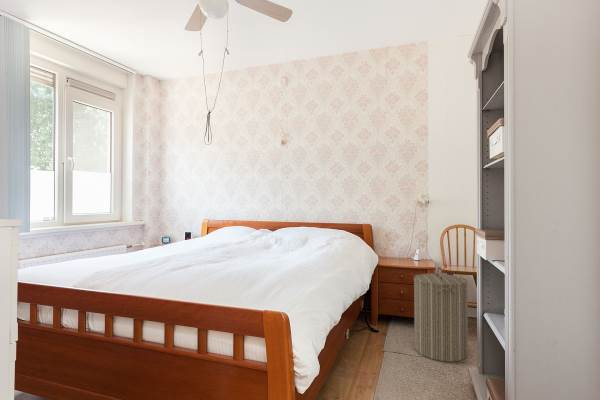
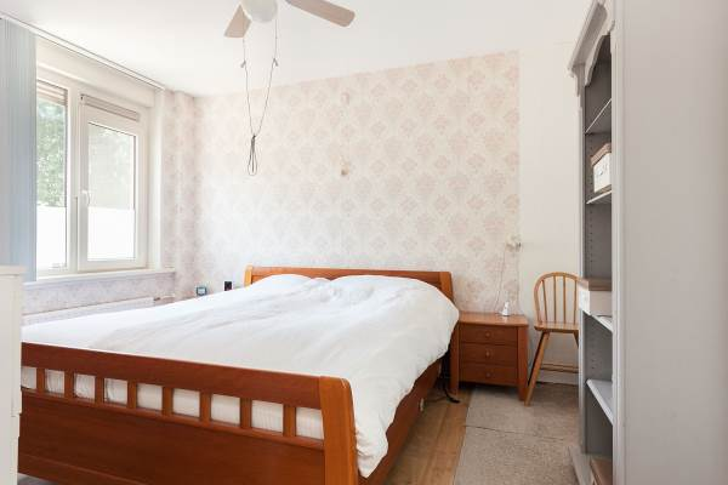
- laundry hamper (440, 308)
